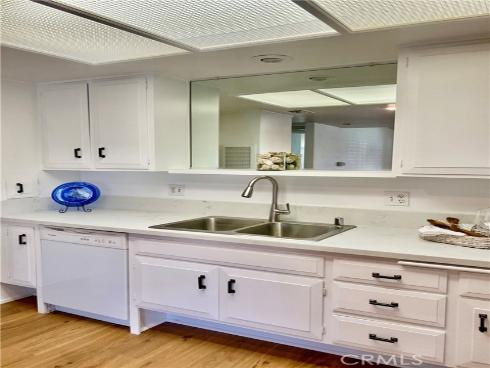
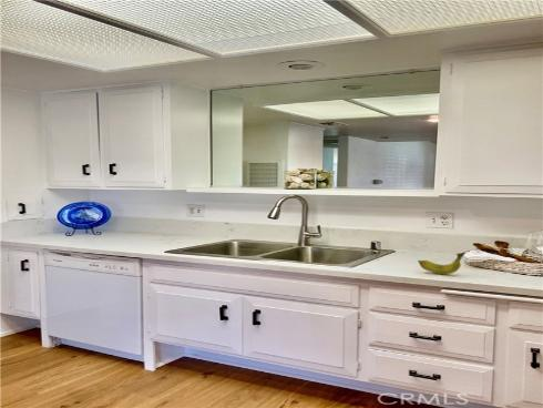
+ fruit (439, 264)
